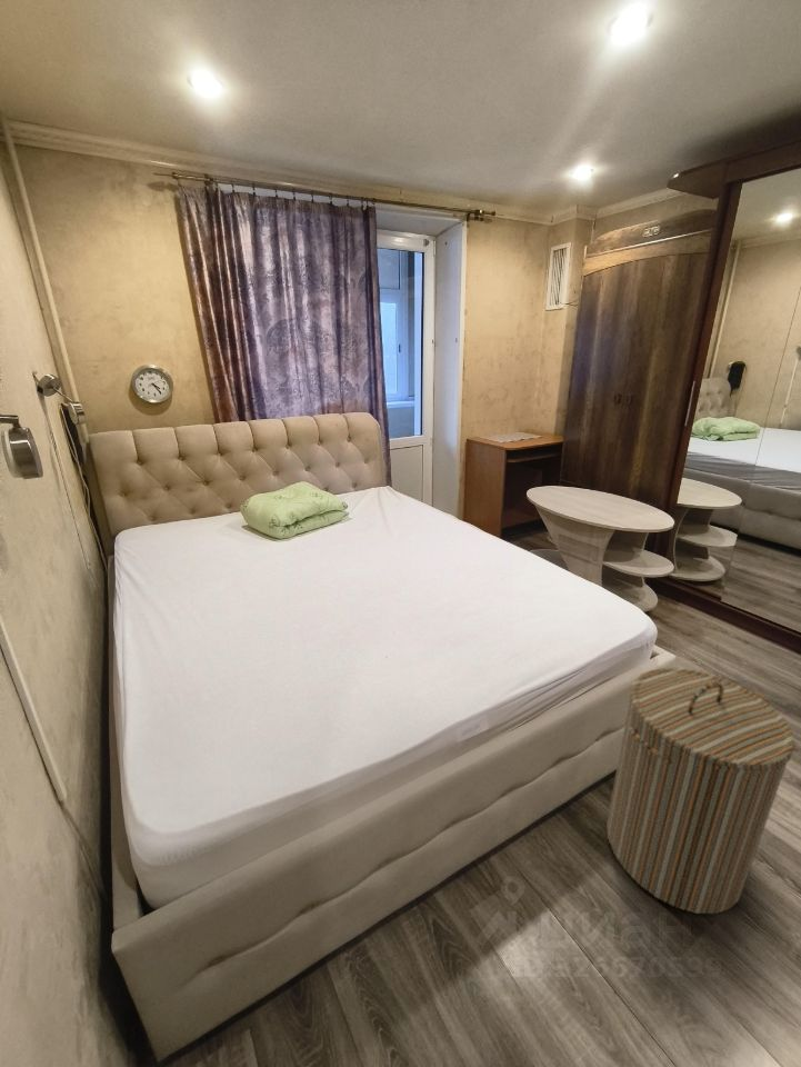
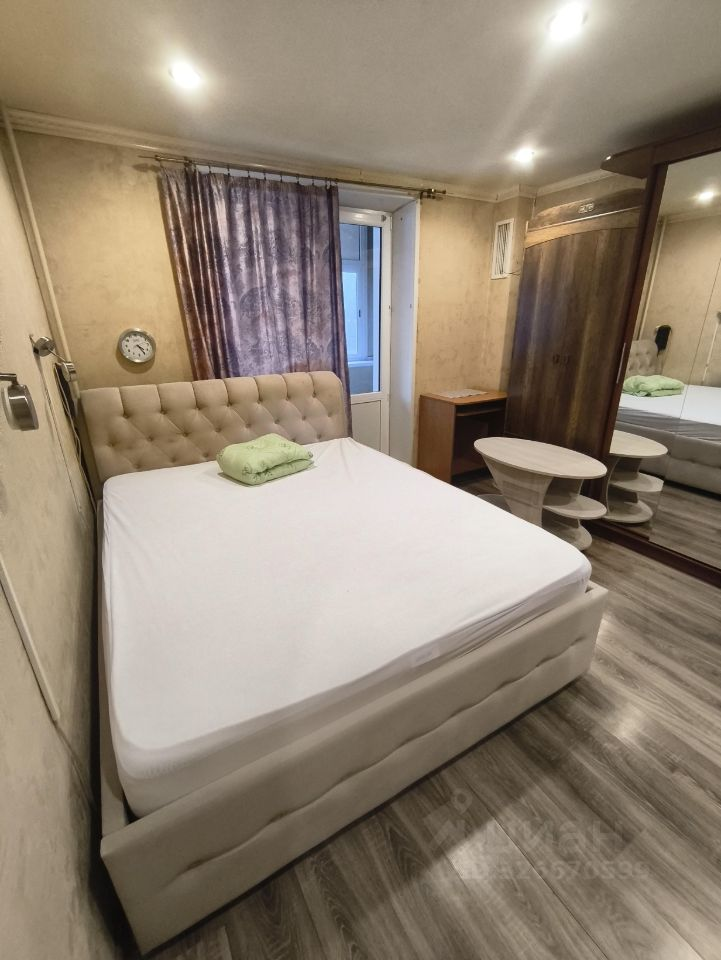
- laundry hamper (690, 772)
